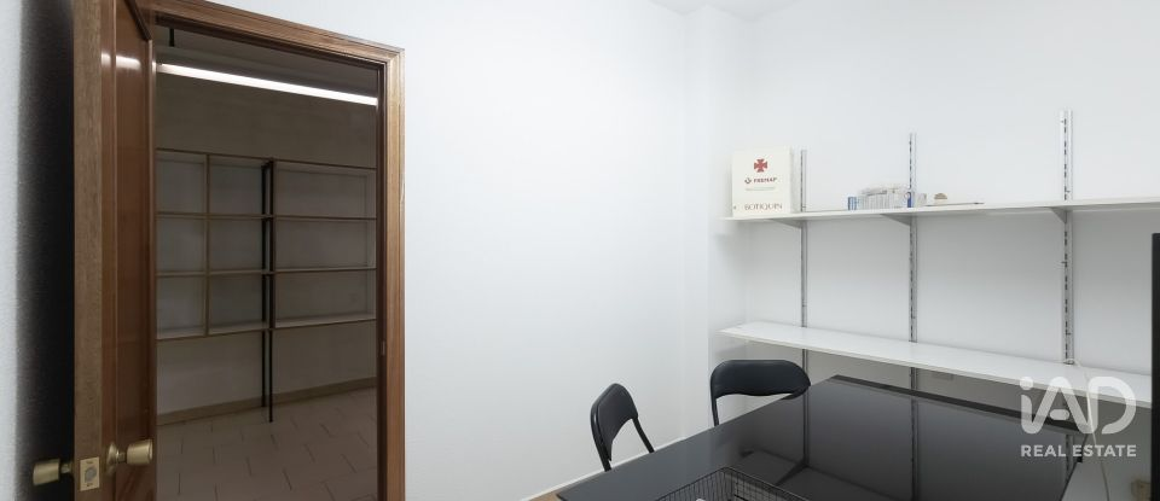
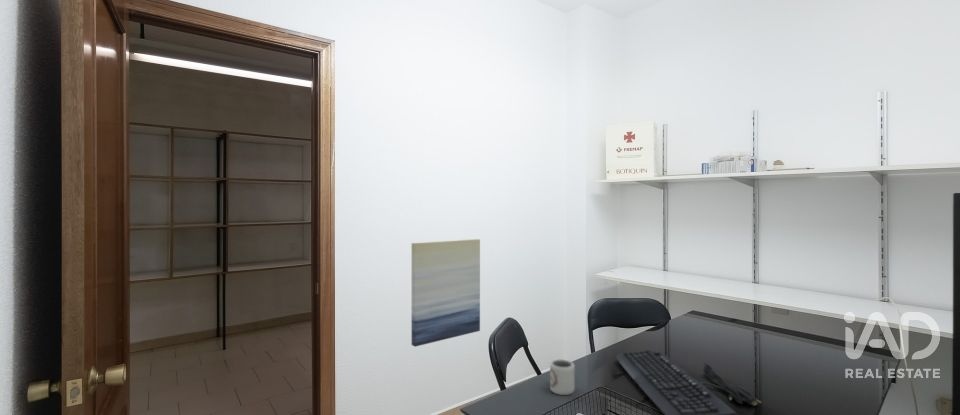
+ wall art (447, 289)
+ keyboard (684, 379)
+ cup (560, 375)
